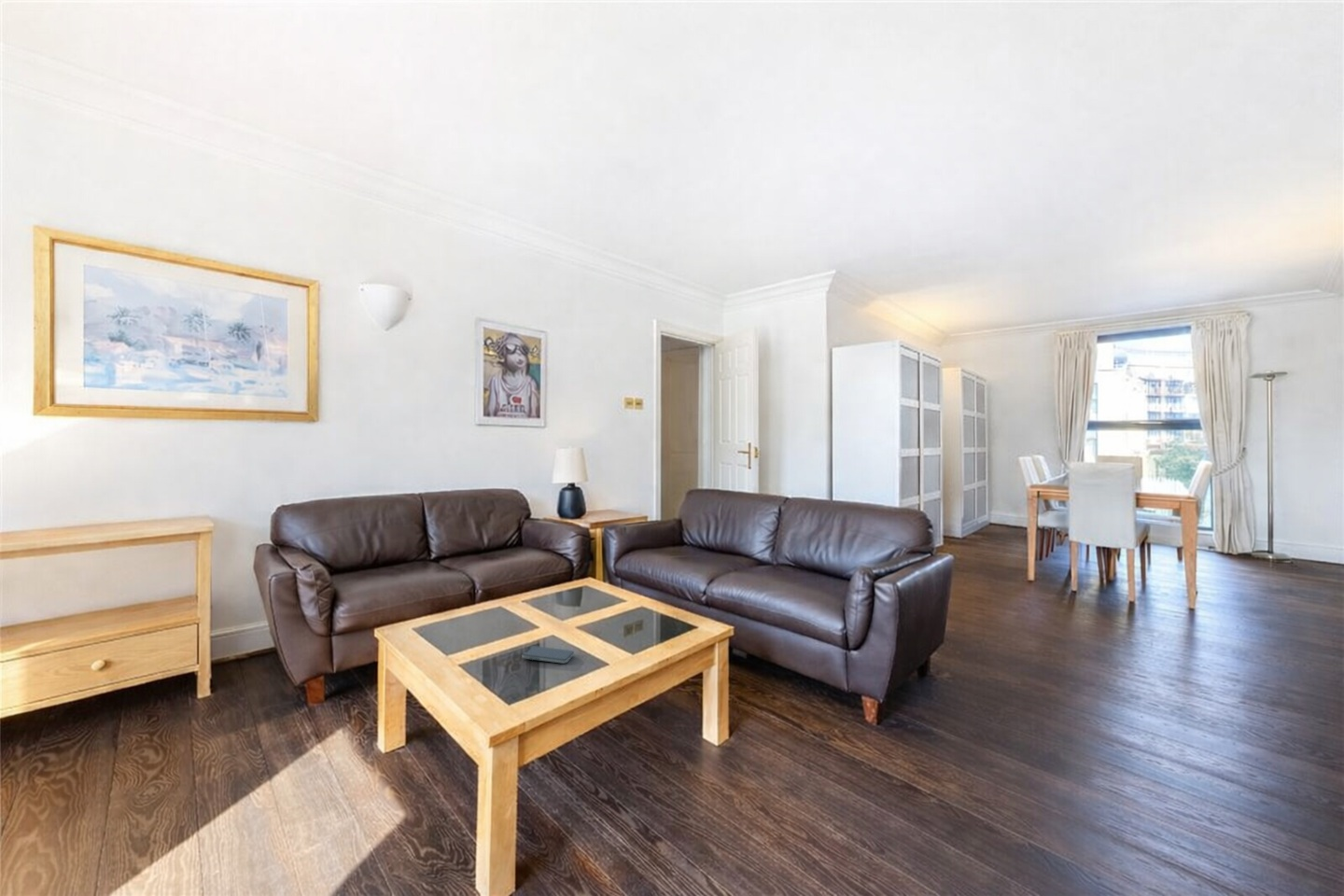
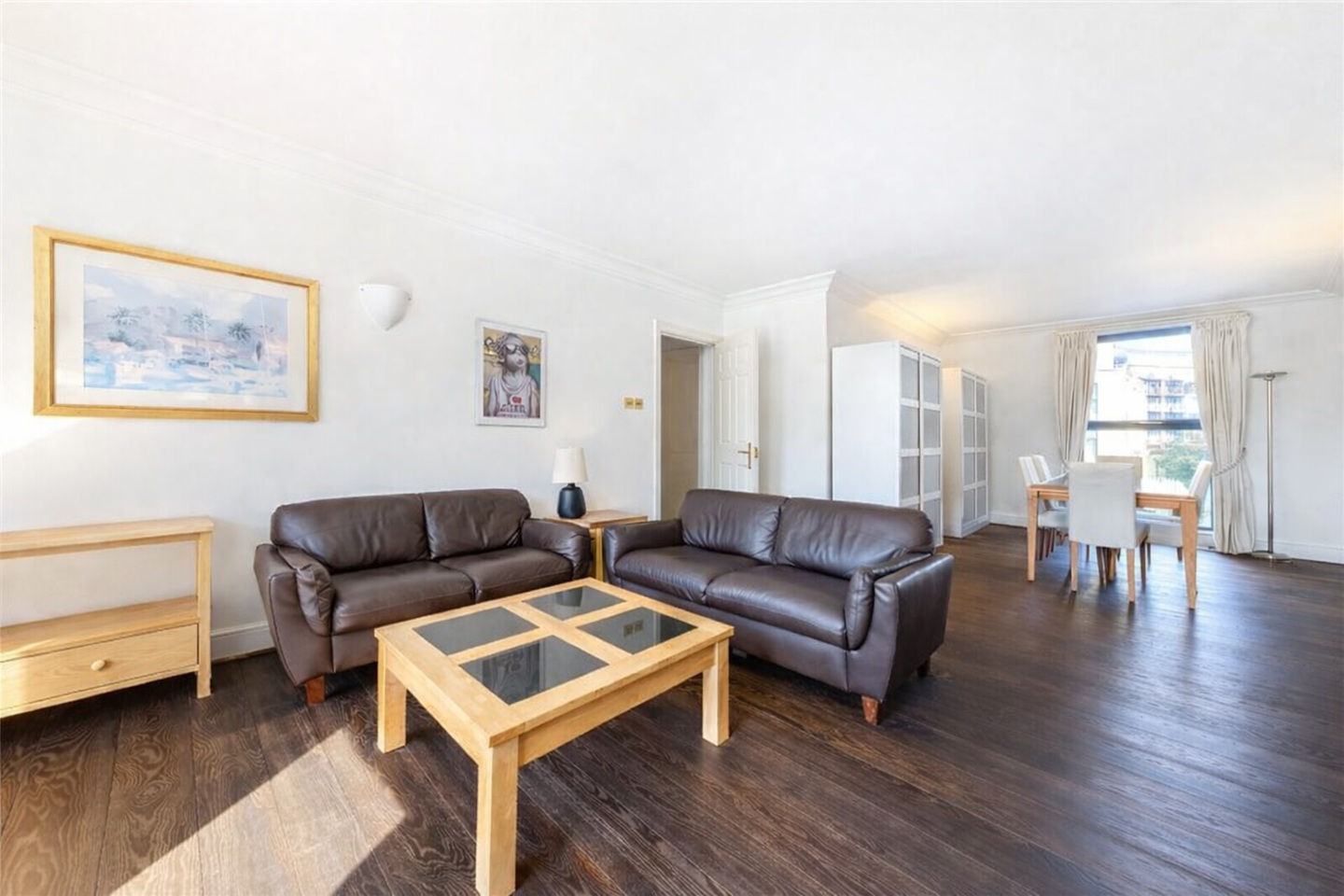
- smartphone (548, 654)
